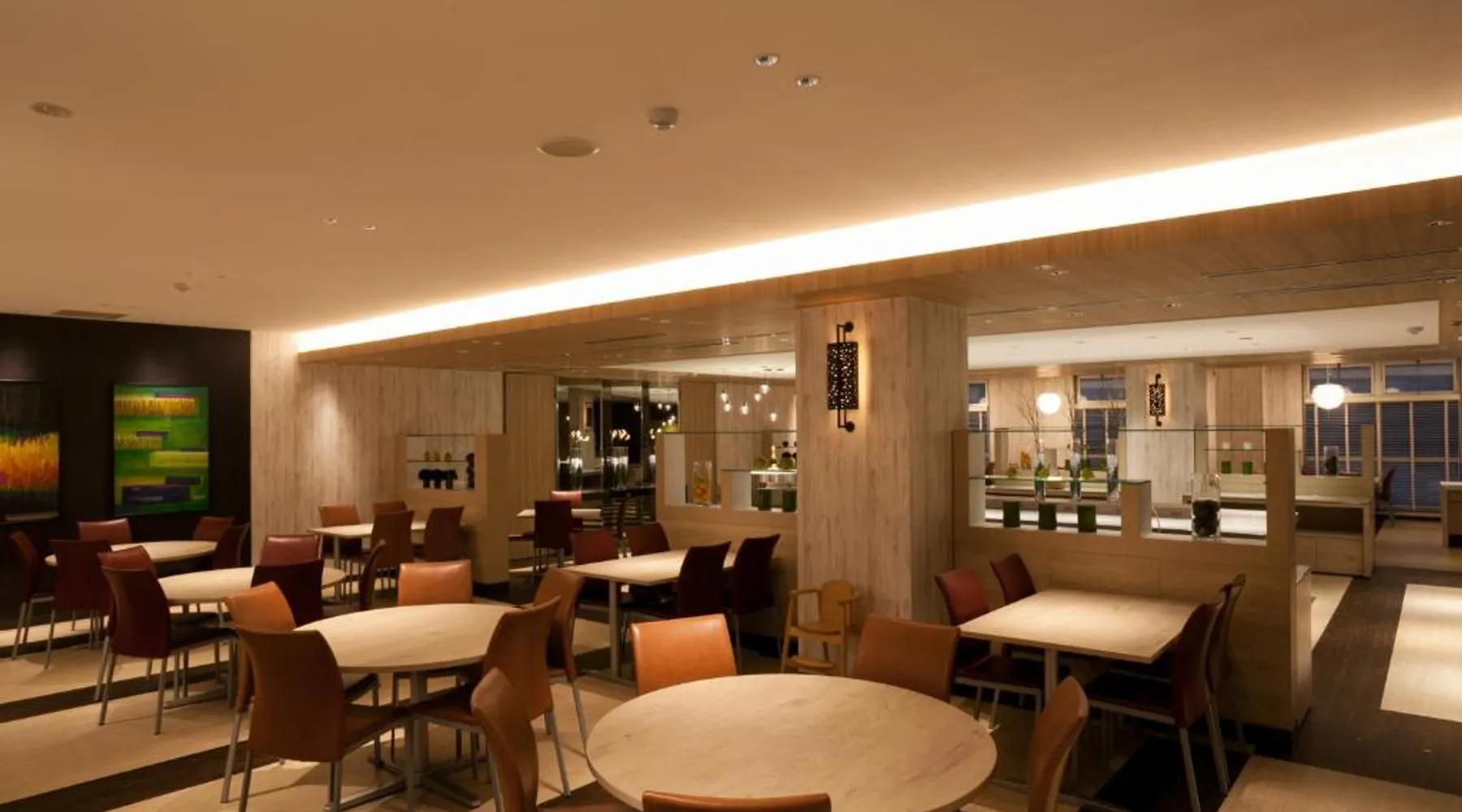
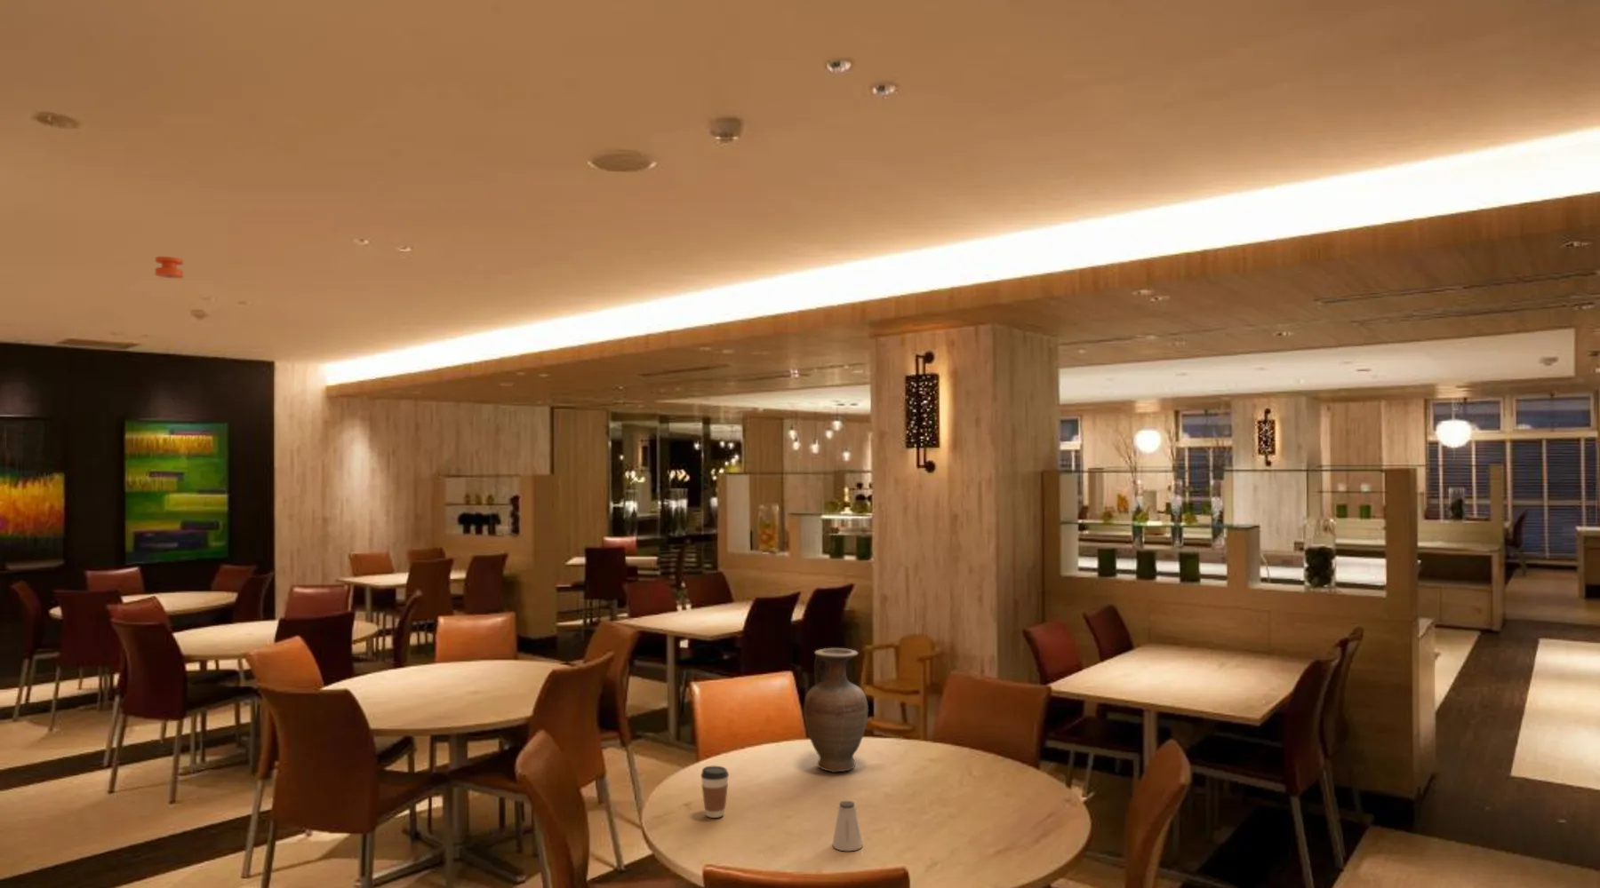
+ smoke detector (169, 267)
+ saltshaker (847, 825)
+ vase (835, 709)
+ coffee cup (715, 791)
